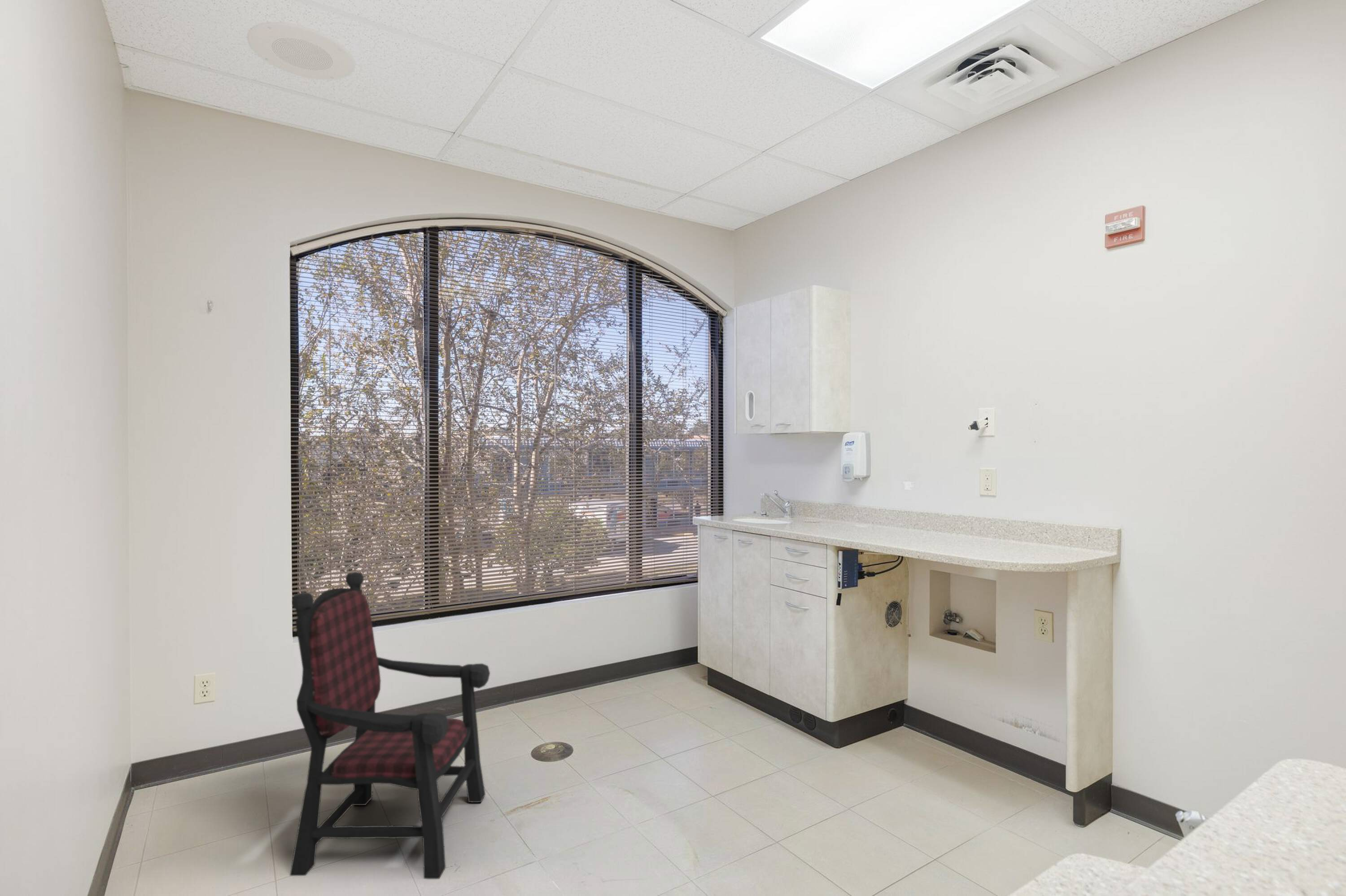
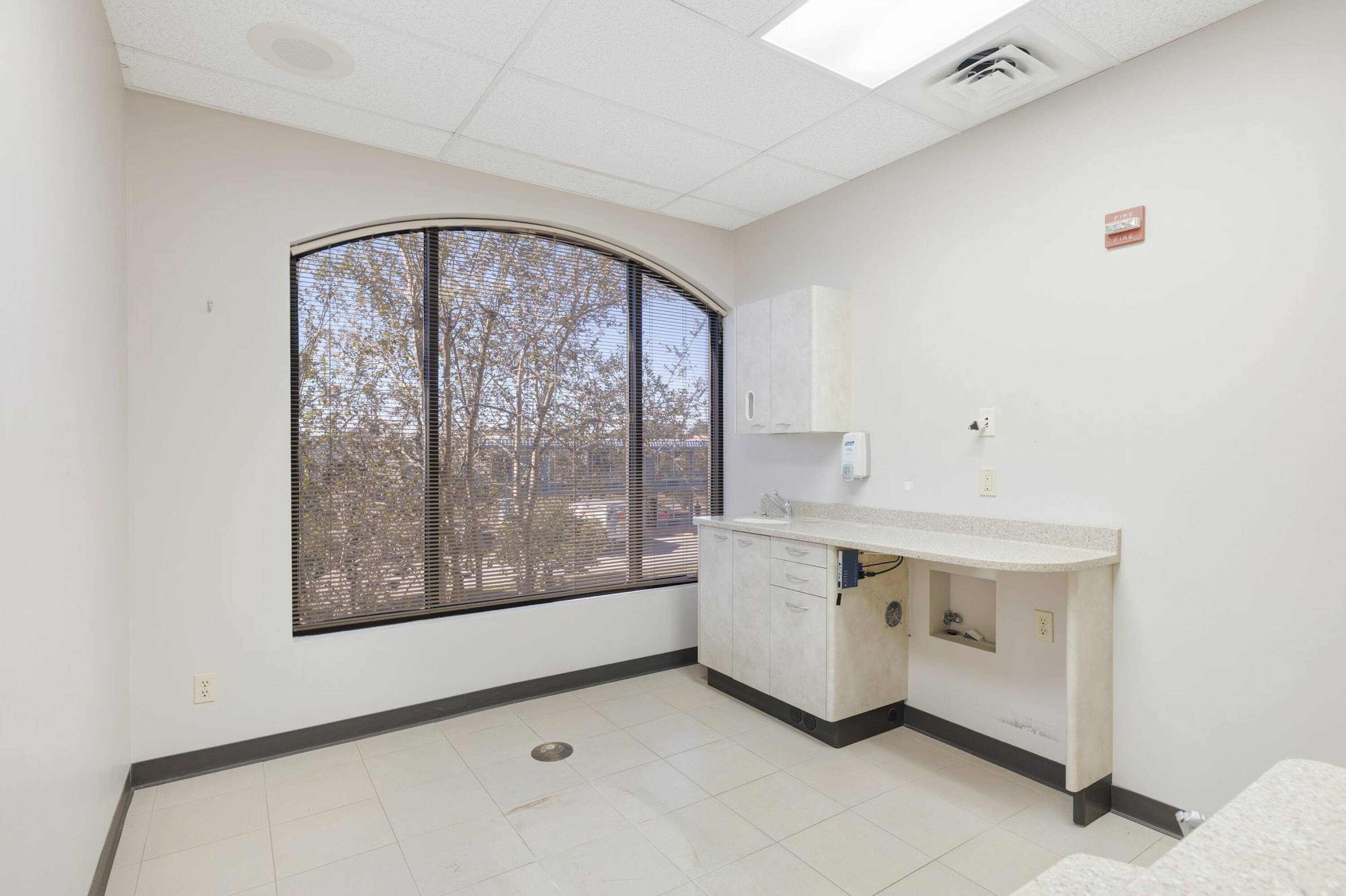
- armchair (396, 714)
